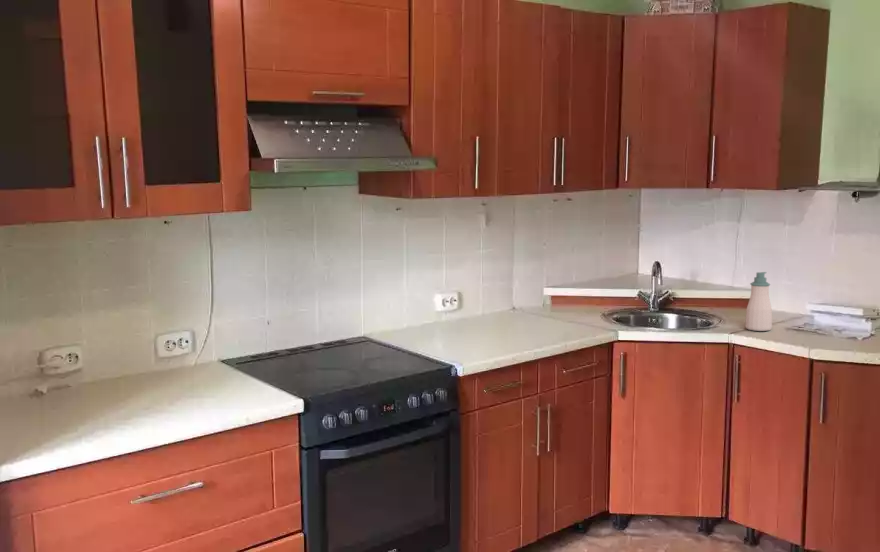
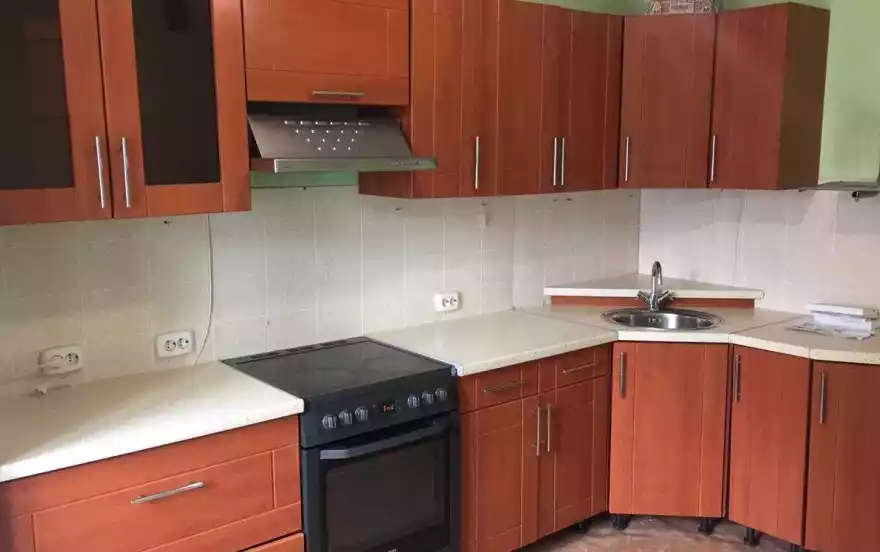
- soap bottle (759, 301)
